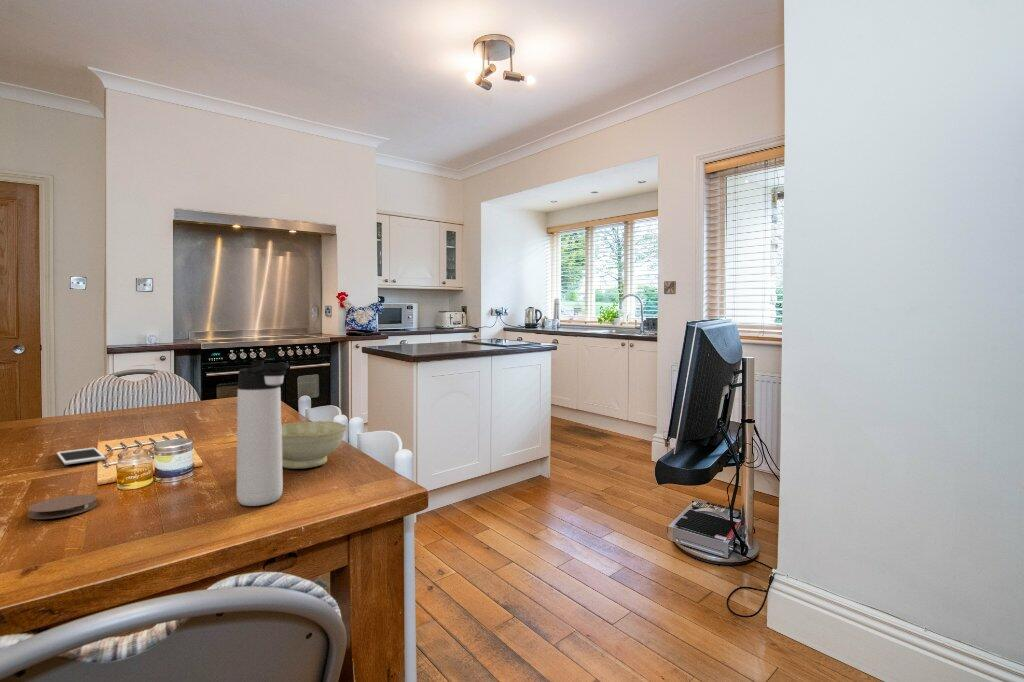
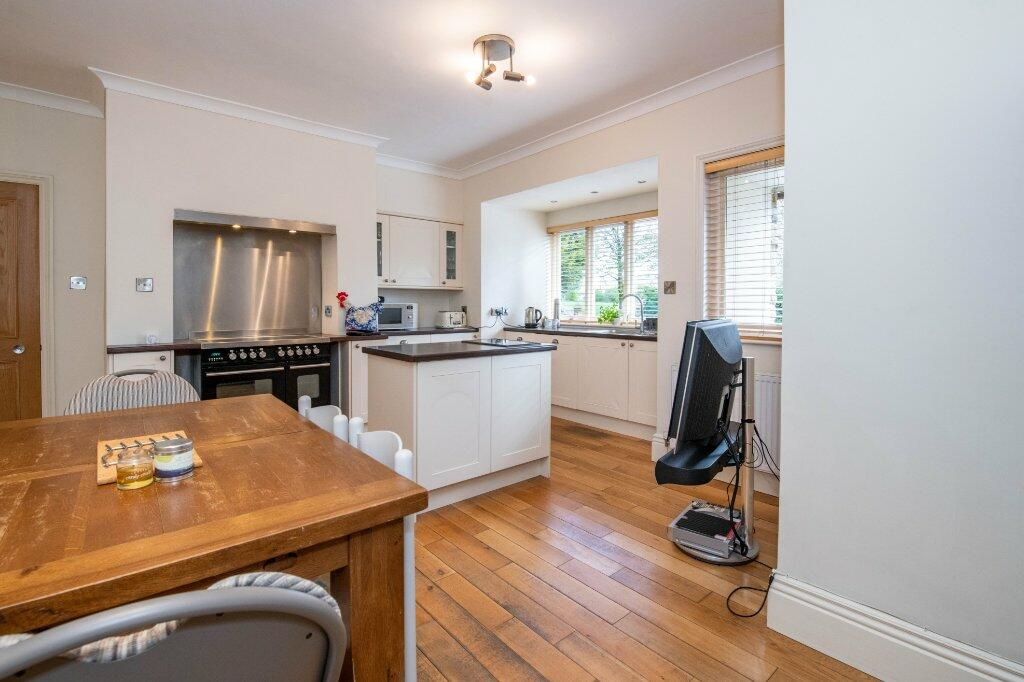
- bowl (305, 445)
- coaster (63, 506)
- thermos bottle (265, 432)
- cell phone (80, 455)
